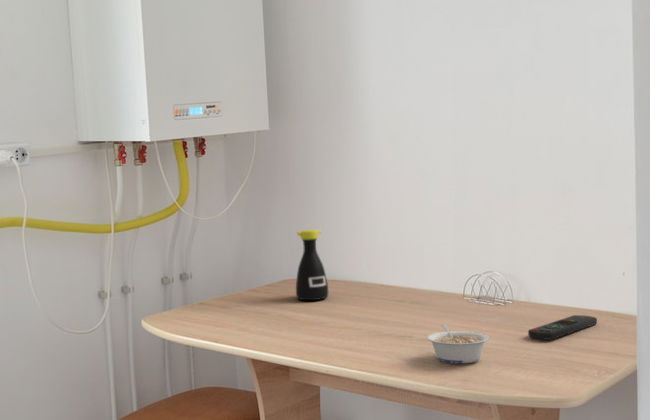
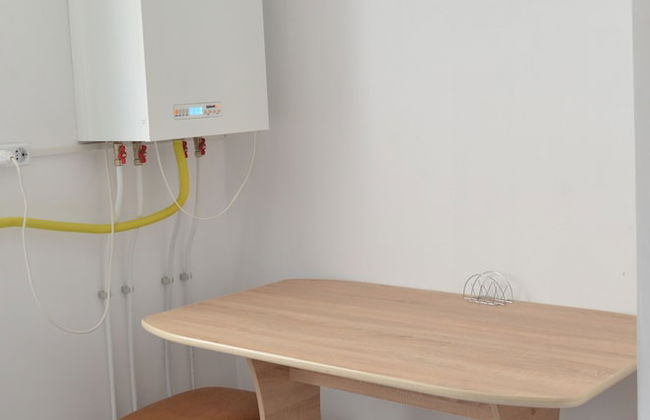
- remote control (563, 326)
- bottle (310, 264)
- legume (455, 345)
